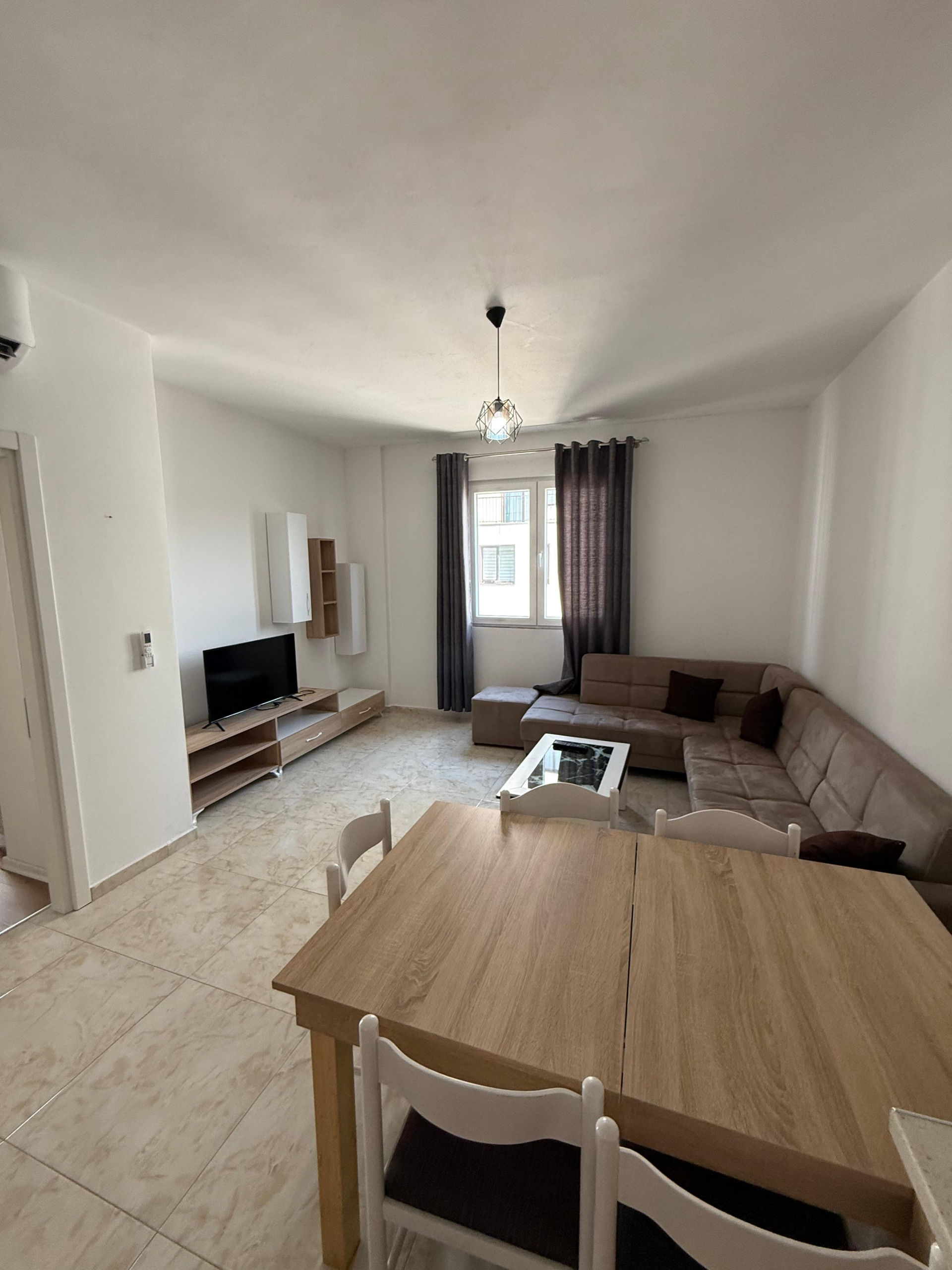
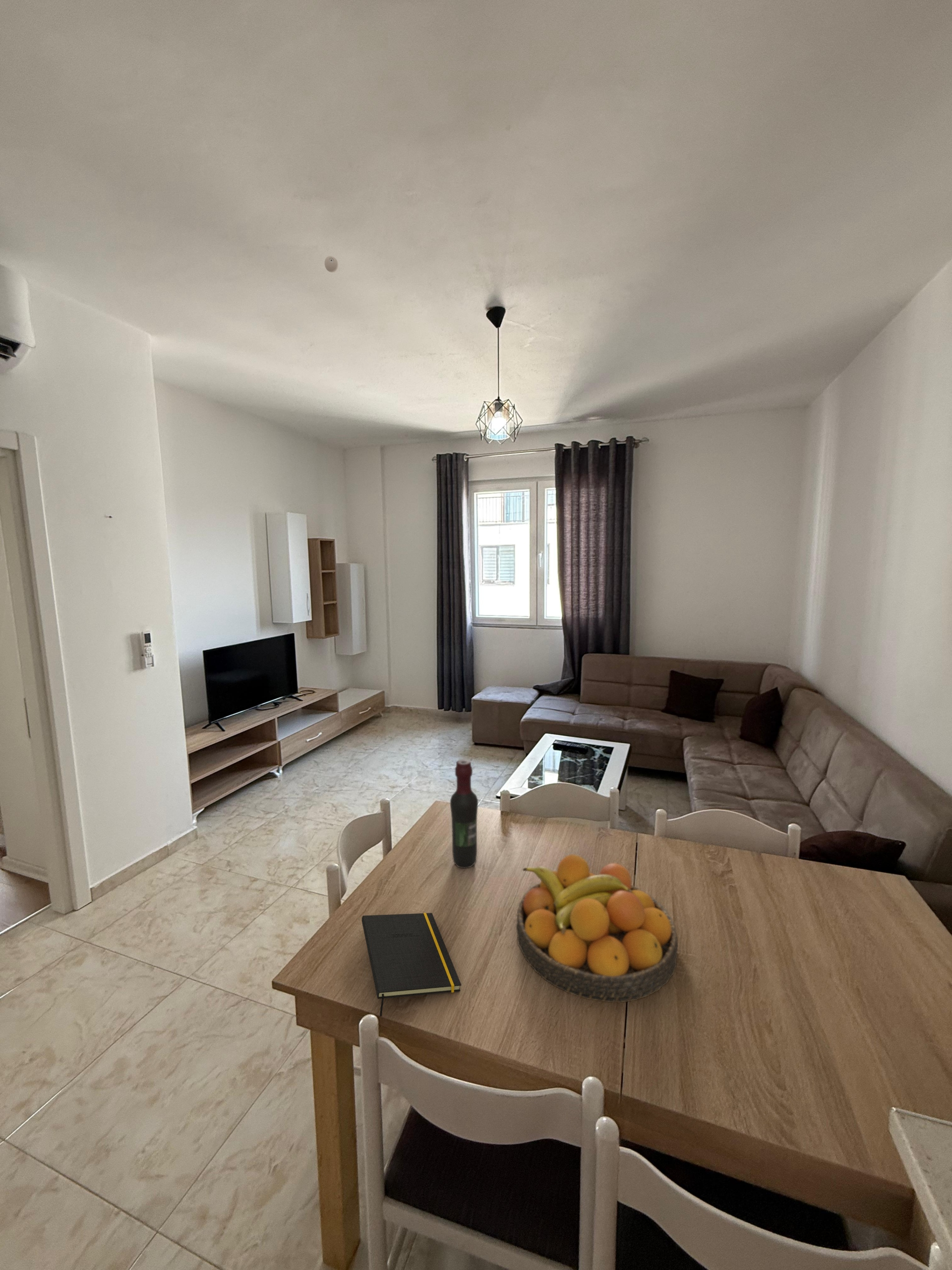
+ wine bottle (464, 813)
+ notepad (408, 951)
+ fruit bowl (595, 908)
+ eyeball (331, 264)
